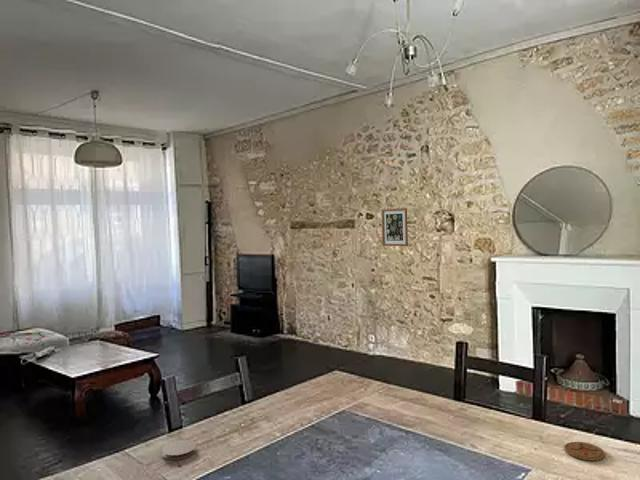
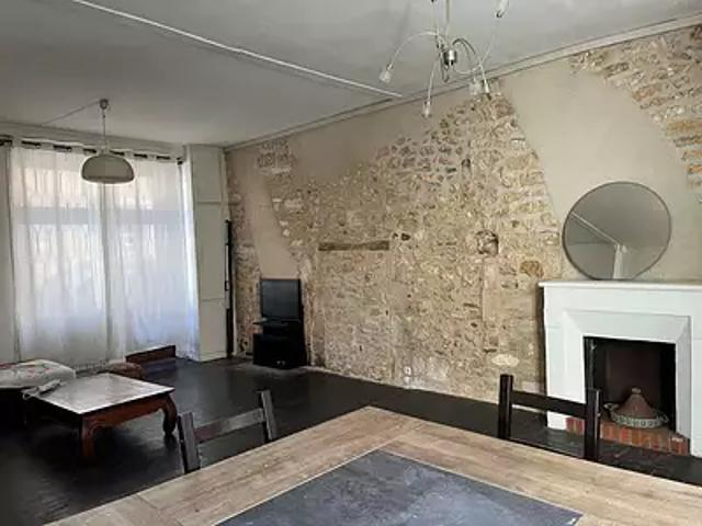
- coaster (584, 450)
- coaster (179, 449)
- wall art (394, 227)
